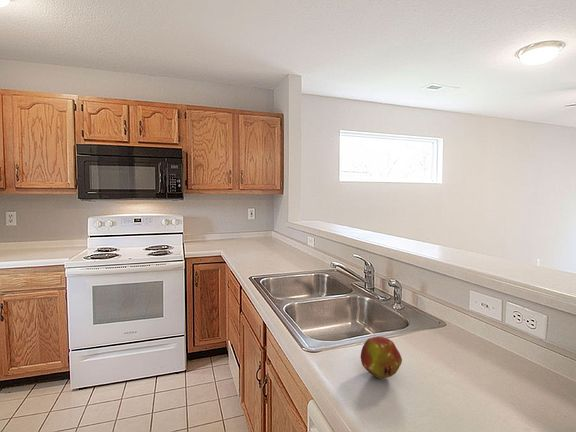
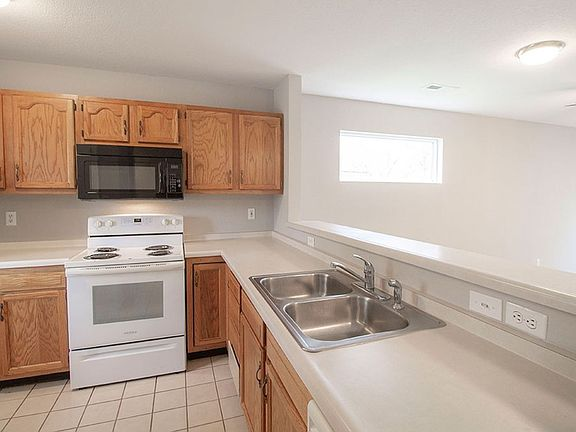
- fruit (381, 359)
